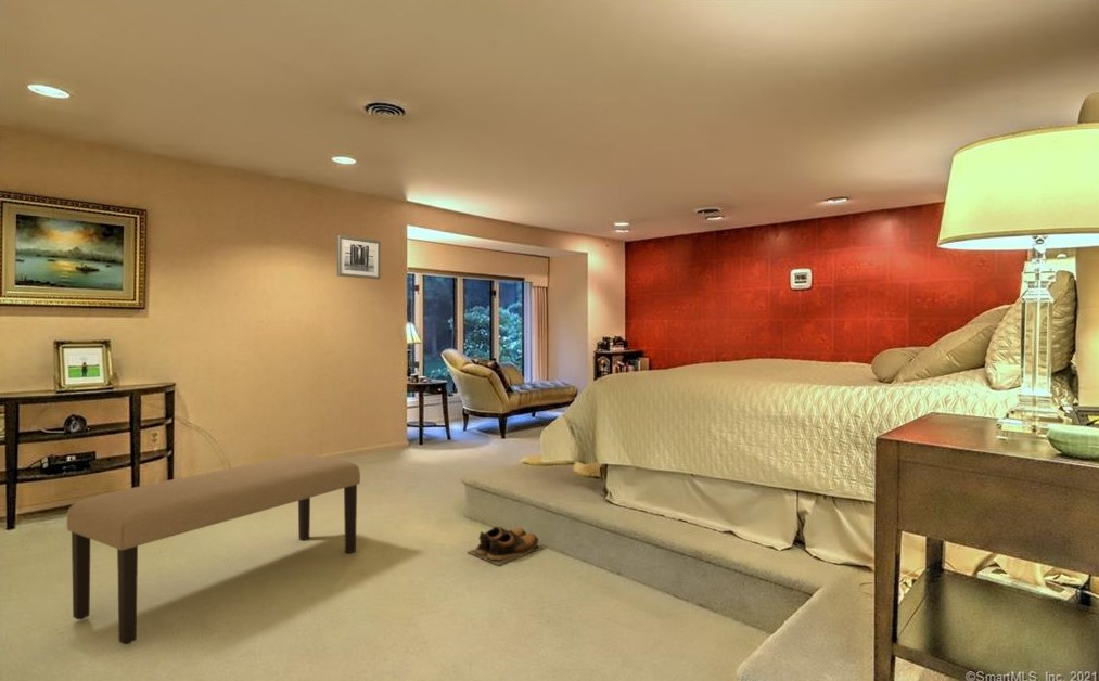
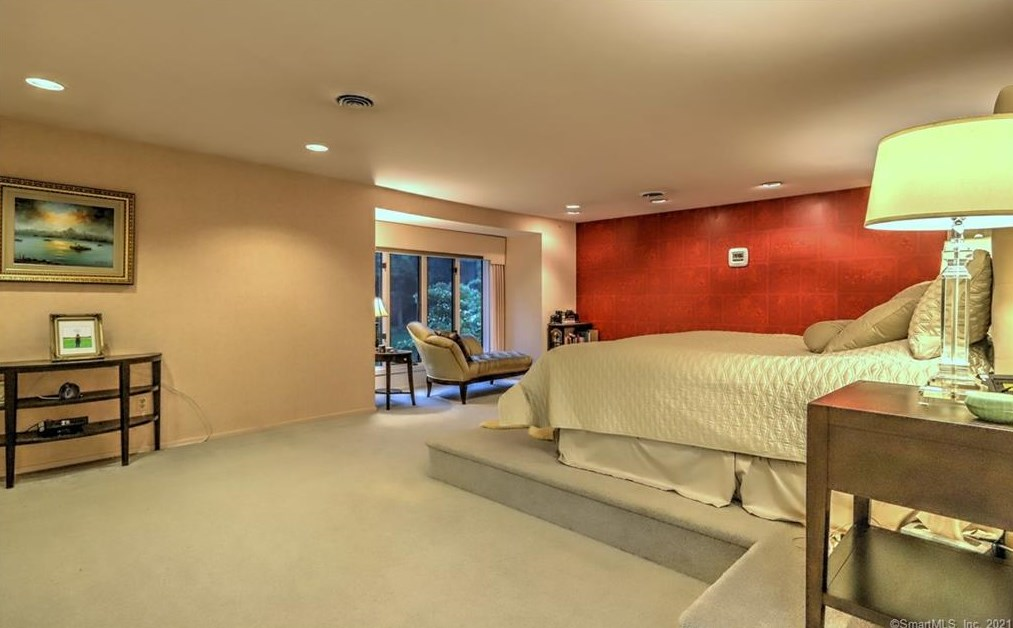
- shoes (506, 539)
- bench (233, 518)
- wall art (359, 257)
